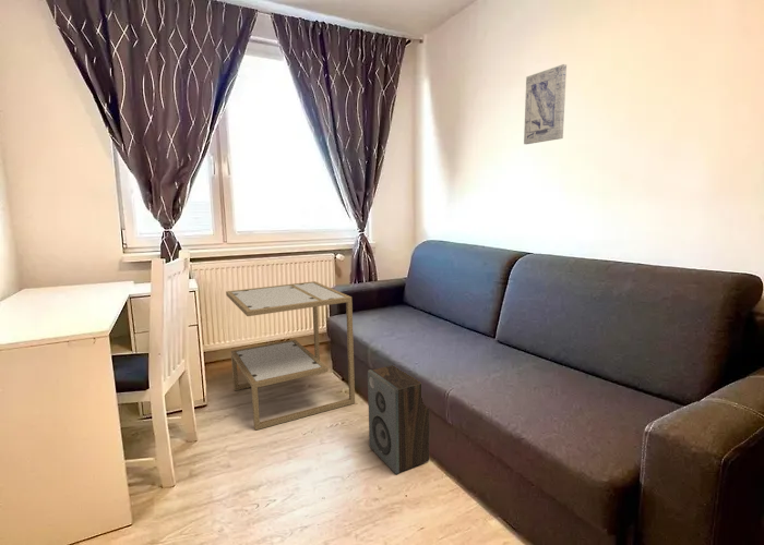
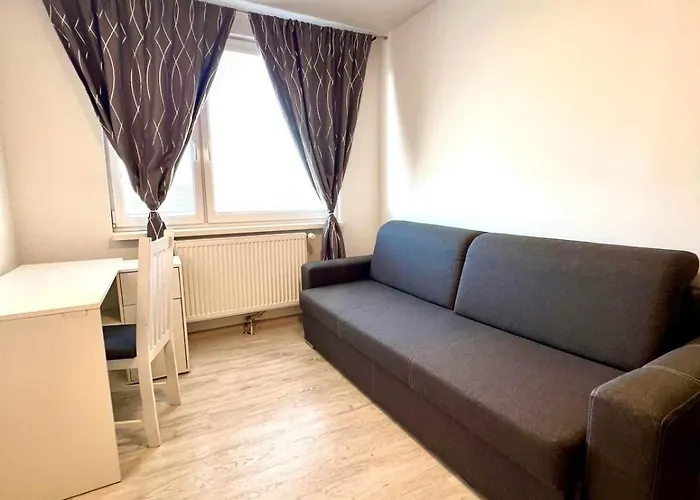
- wall art (544, 106)
- speaker (397, 415)
- side table (288, 346)
